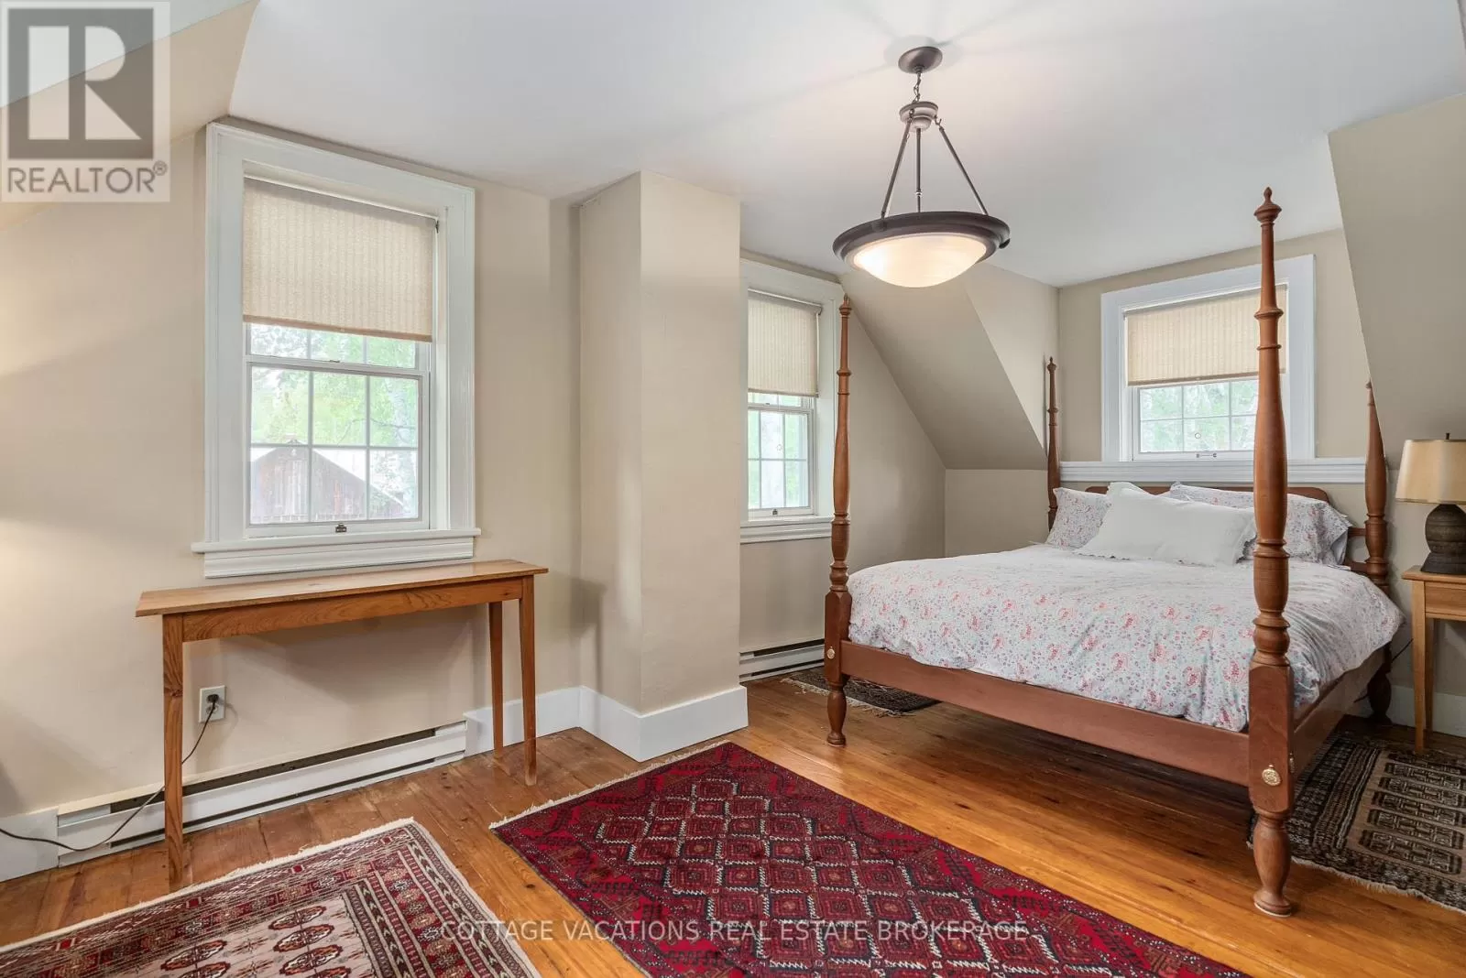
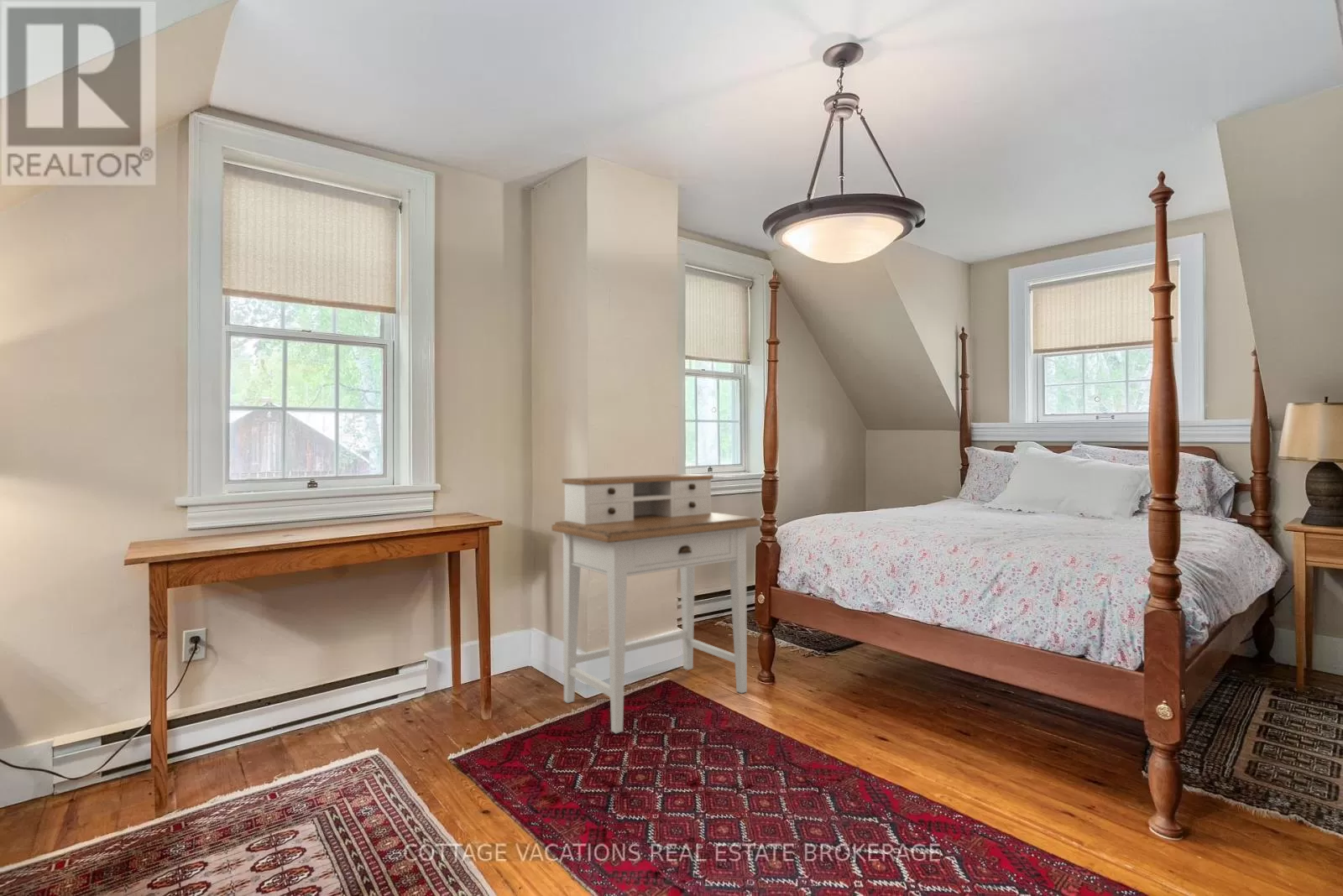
+ desk (657, 571)
